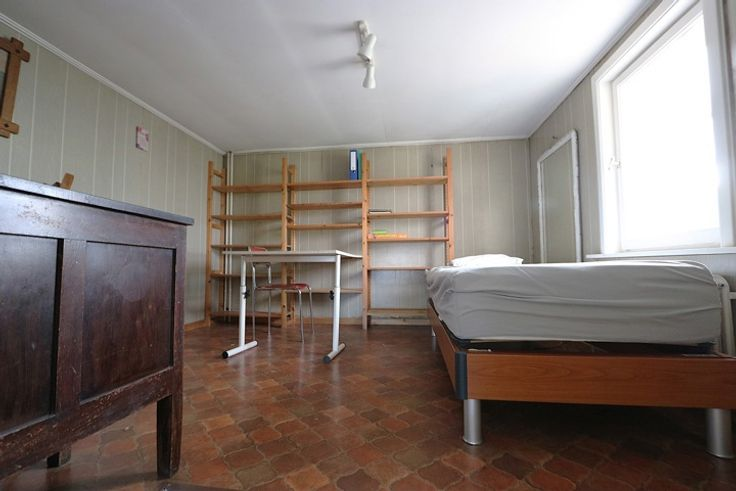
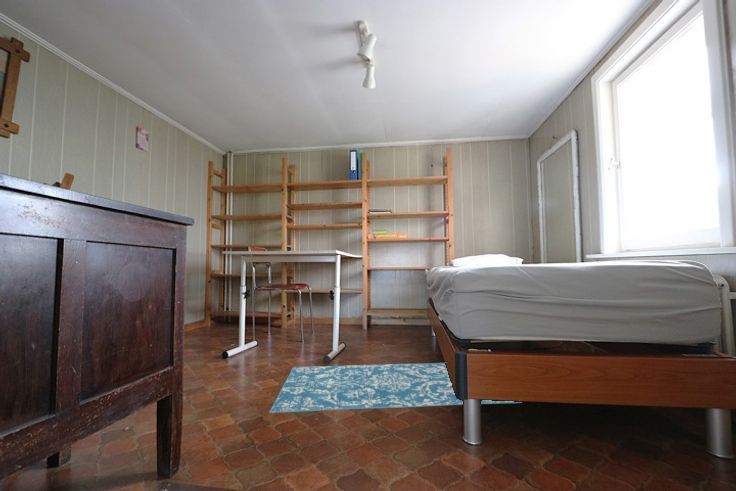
+ rug (390, 382)
